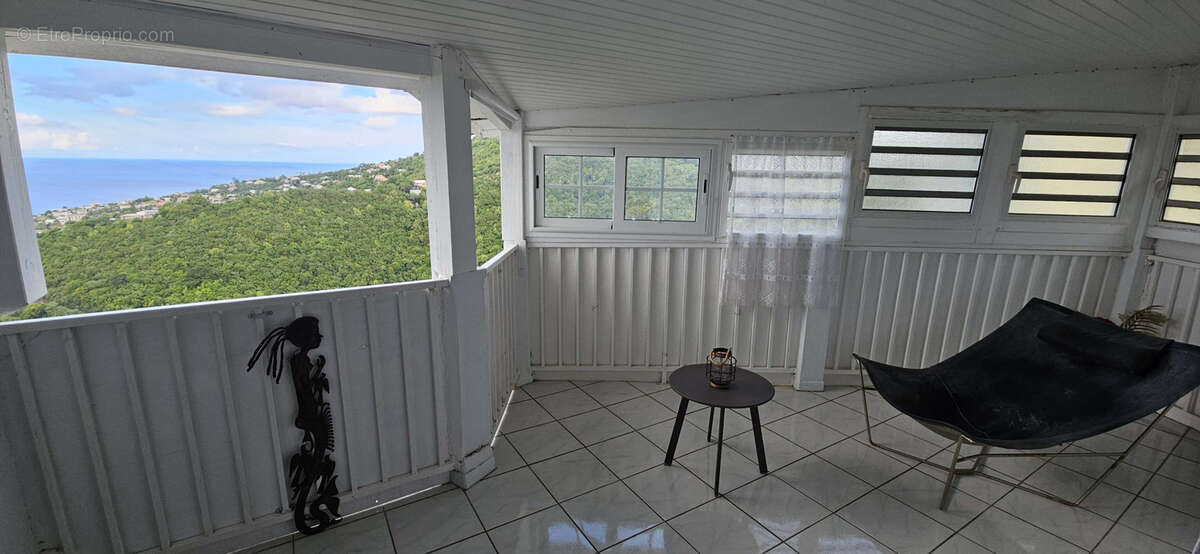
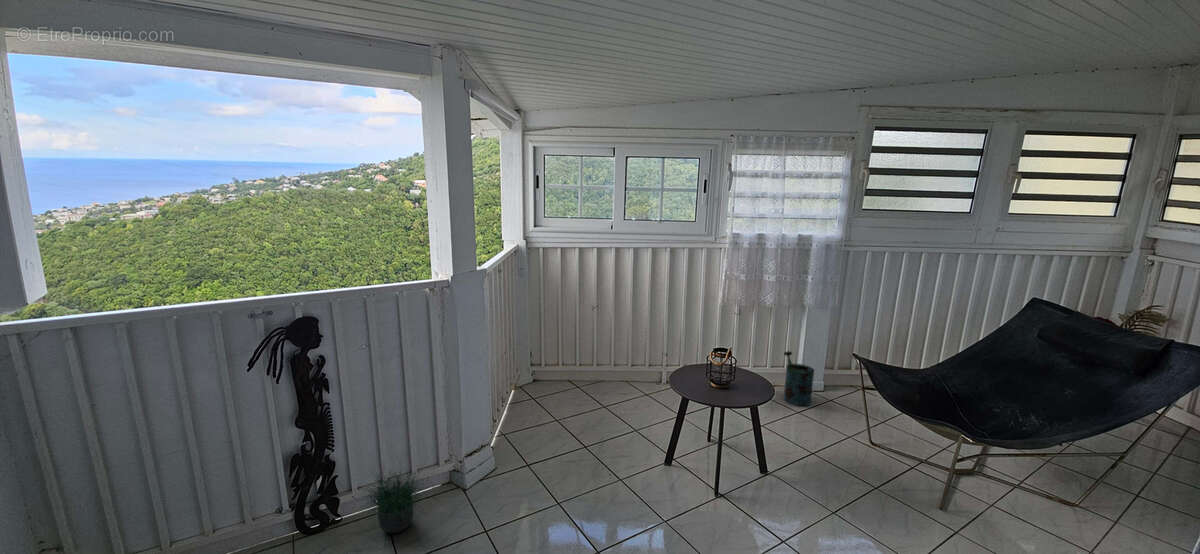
+ potted plant (394, 492)
+ watering can (796, 378)
